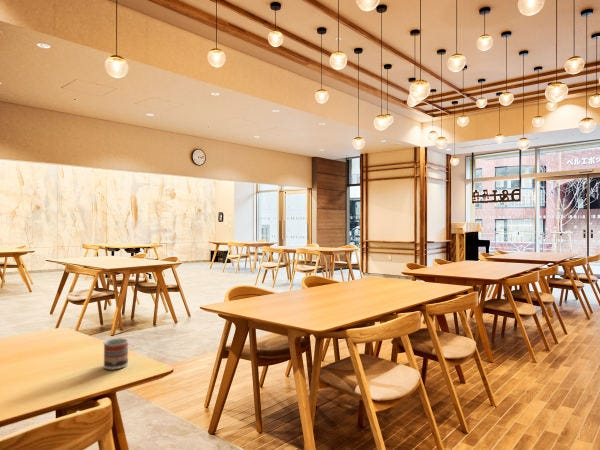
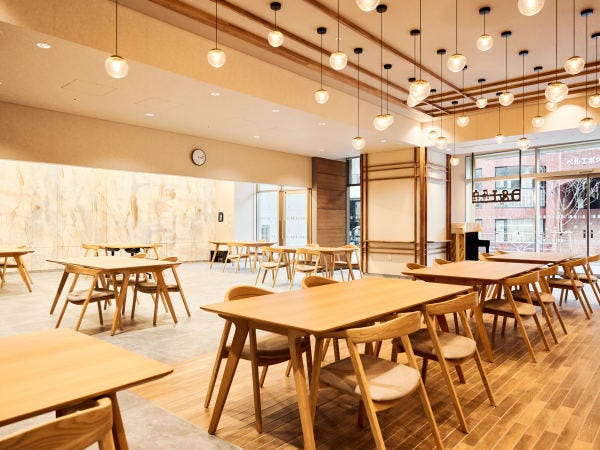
- cup (114, 352)
